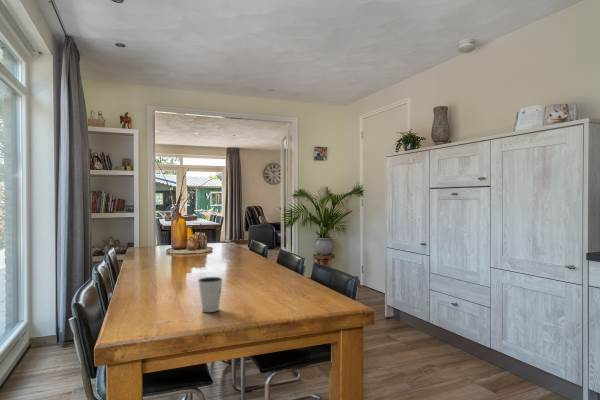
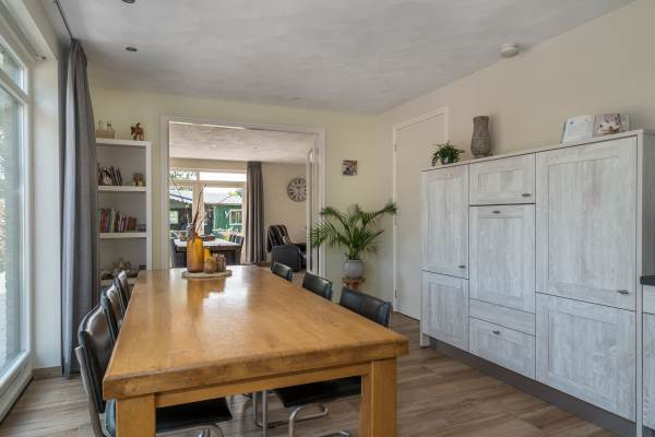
- dixie cup (210, 294)
